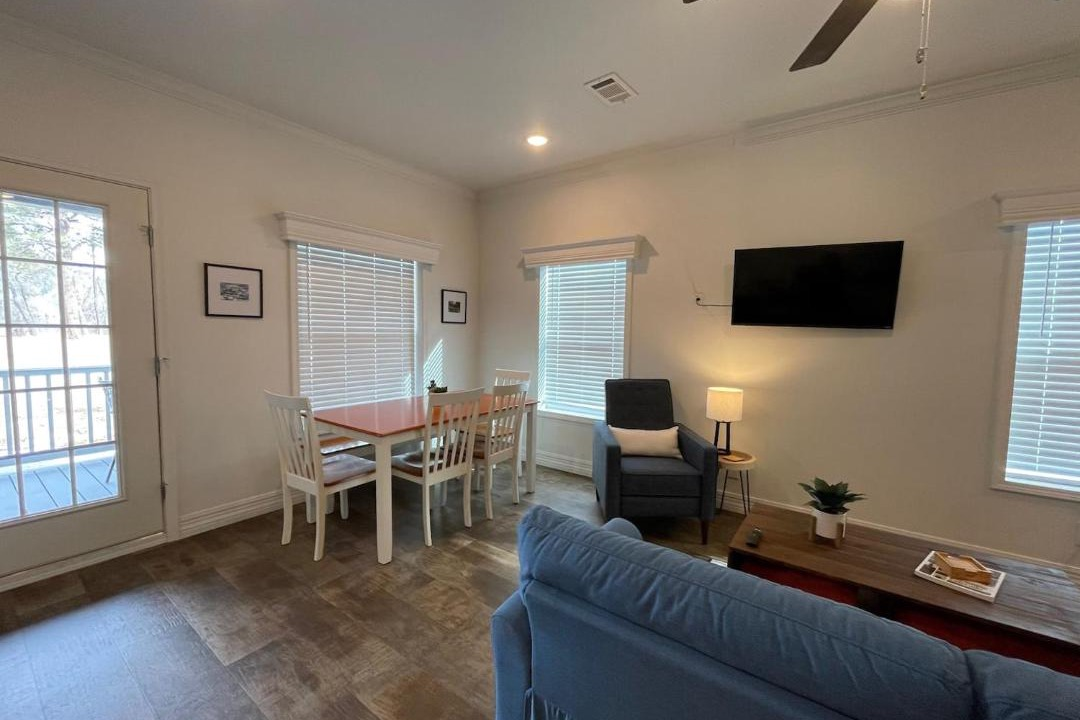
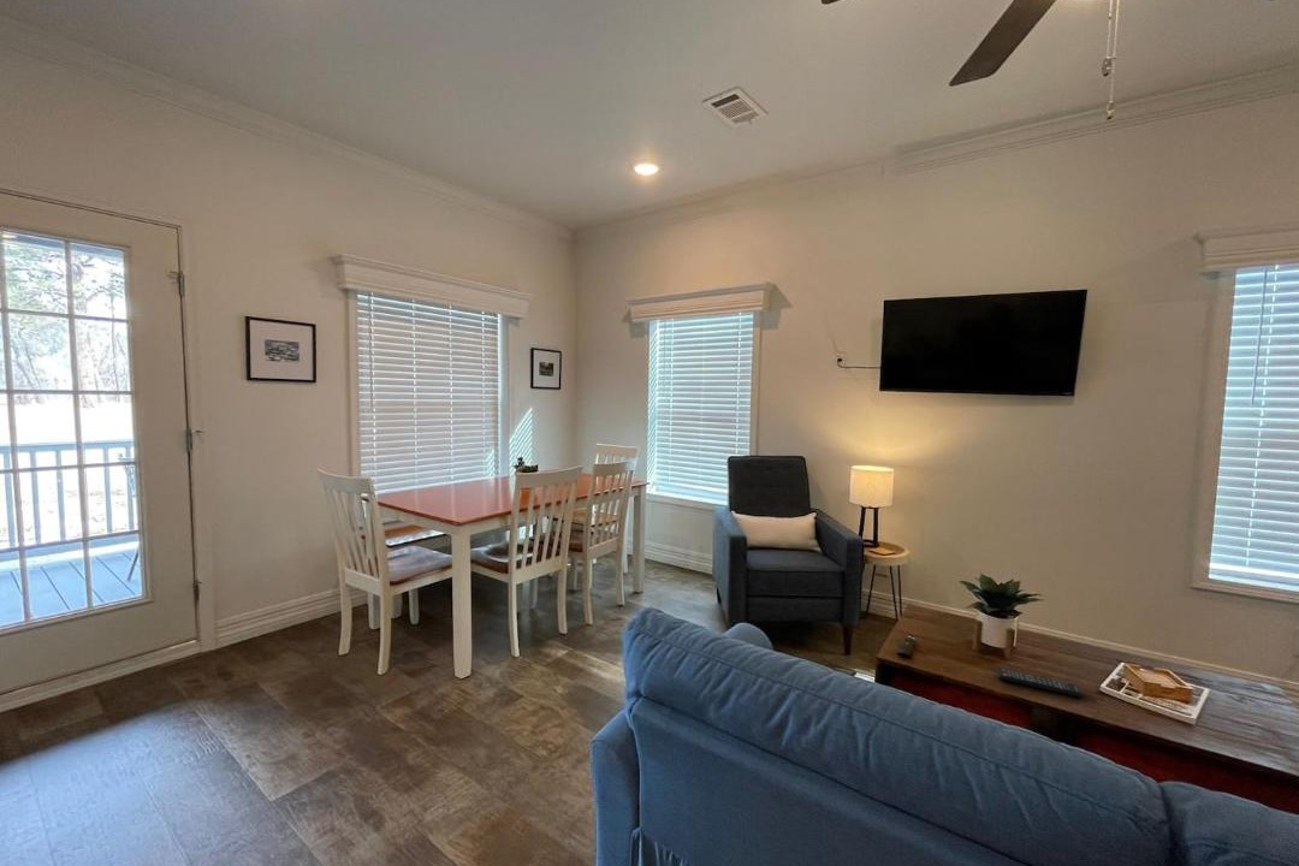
+ remote control (1037, 682)
